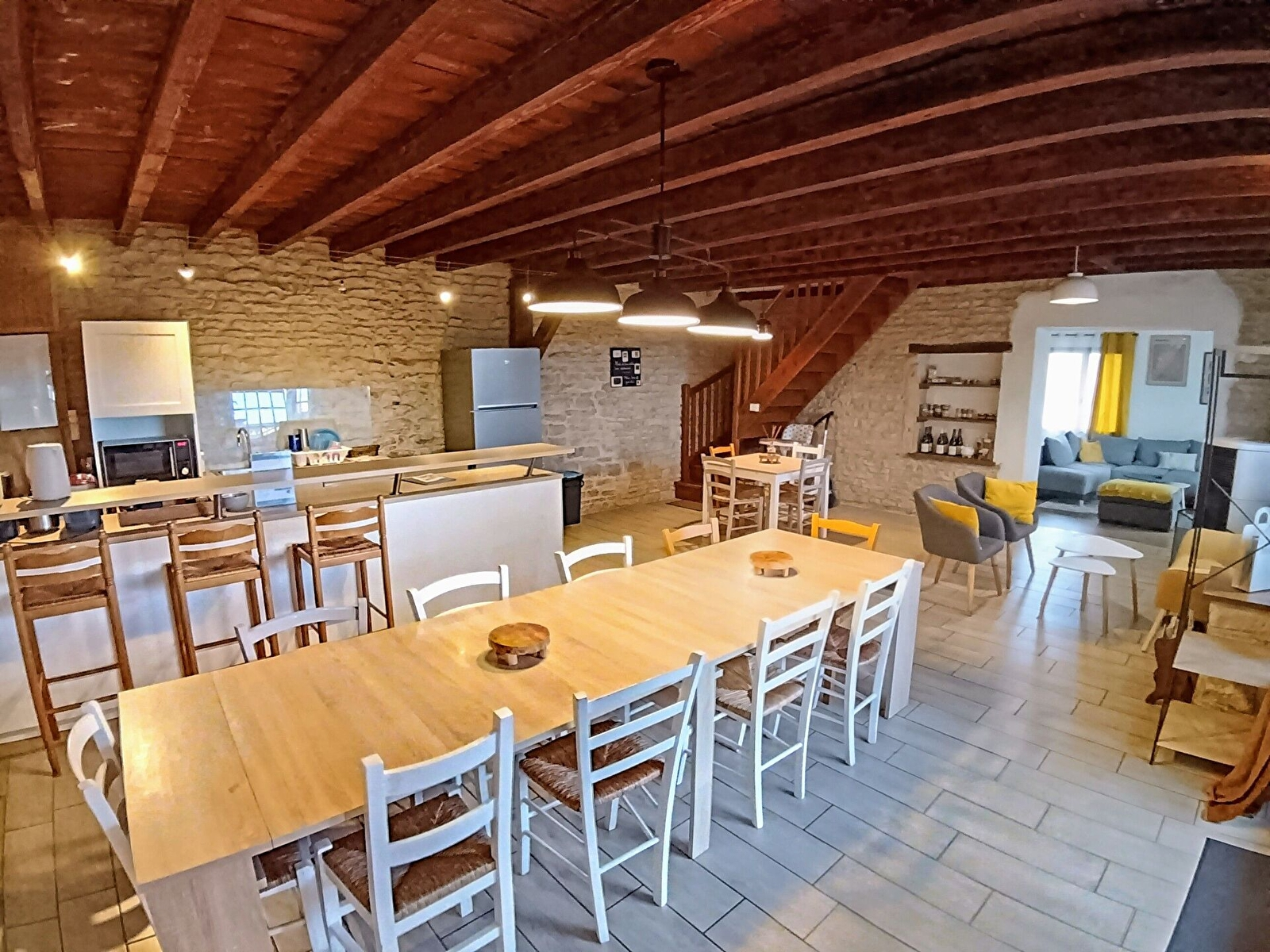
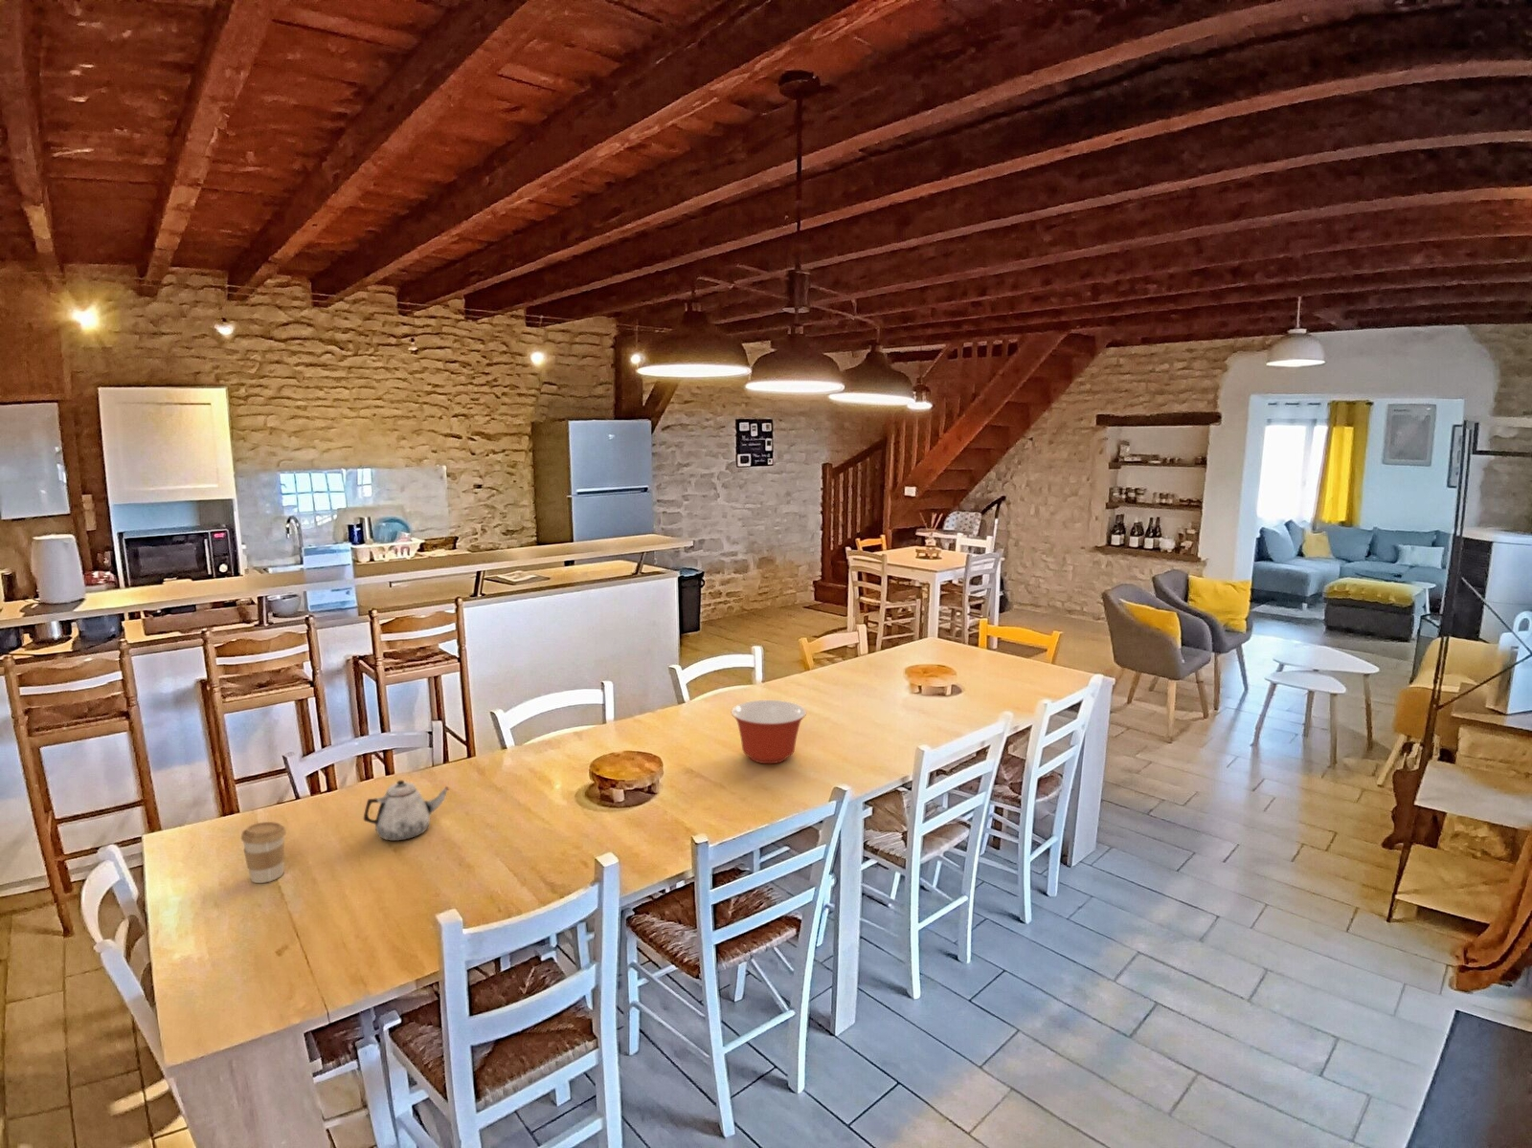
+ coffee cup (265, 850)
+ teapot (407, 804)
+ mixing bowl (768, 733)
